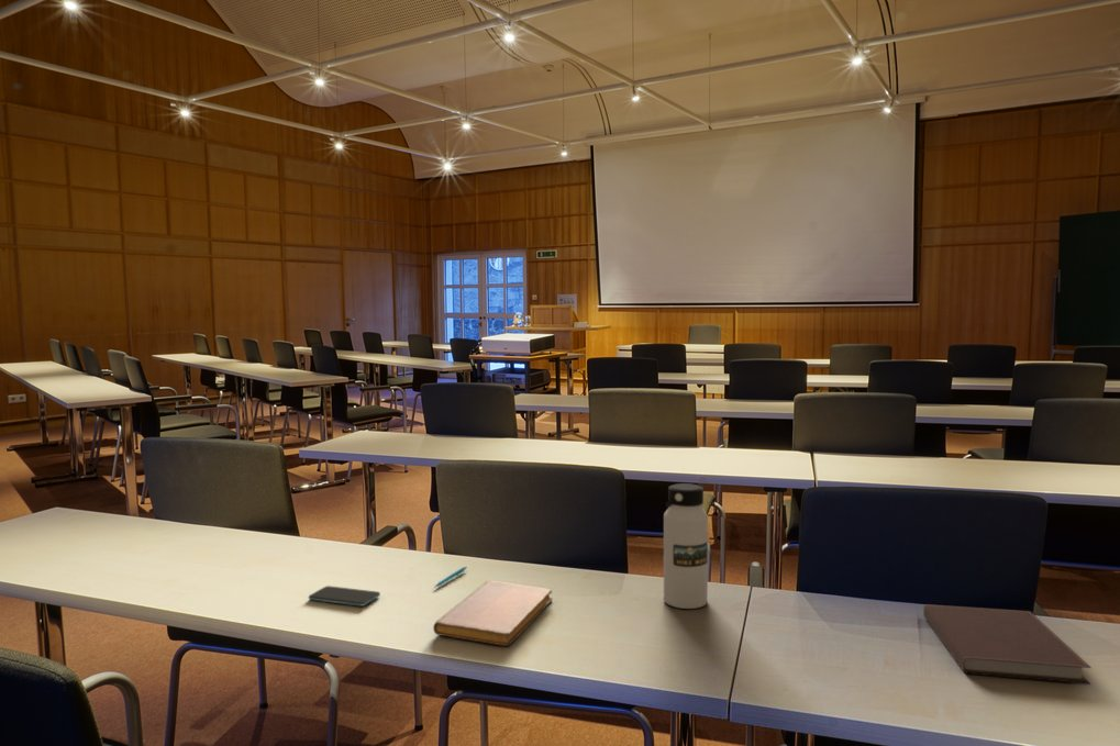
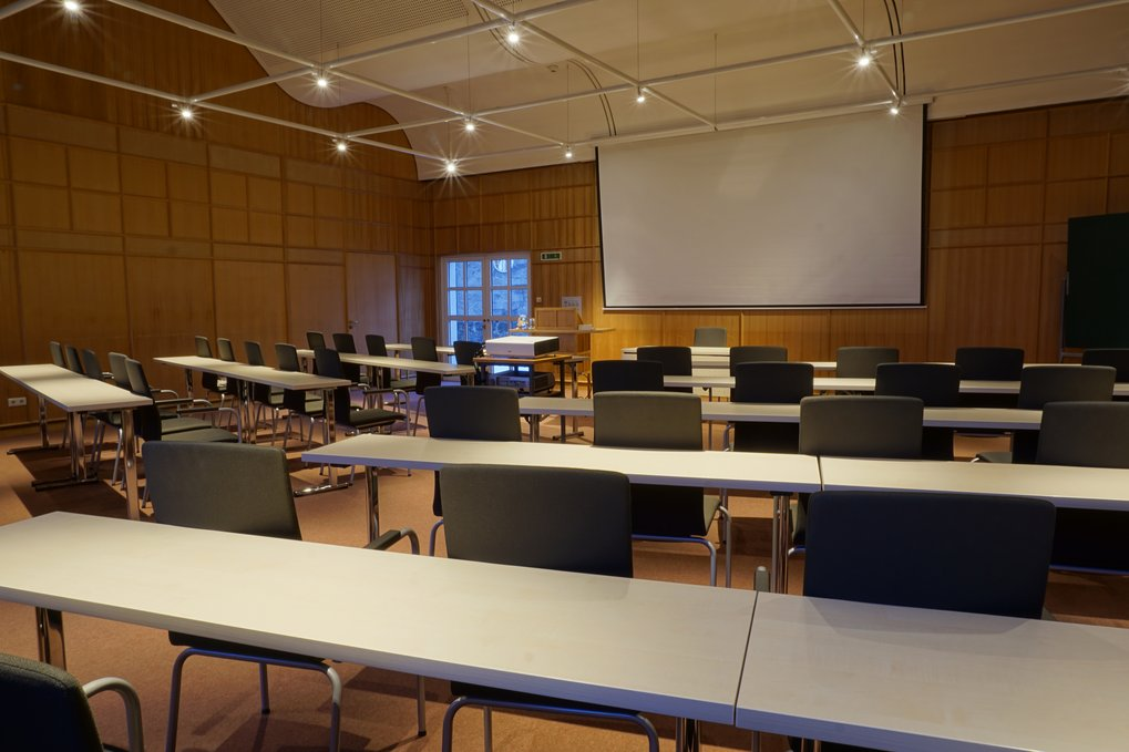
- smartphone (344, 595)
- water bottle (685, 544)
- pen (451, 576)
- notebook (496, 610)
- notebook (998, 639)
